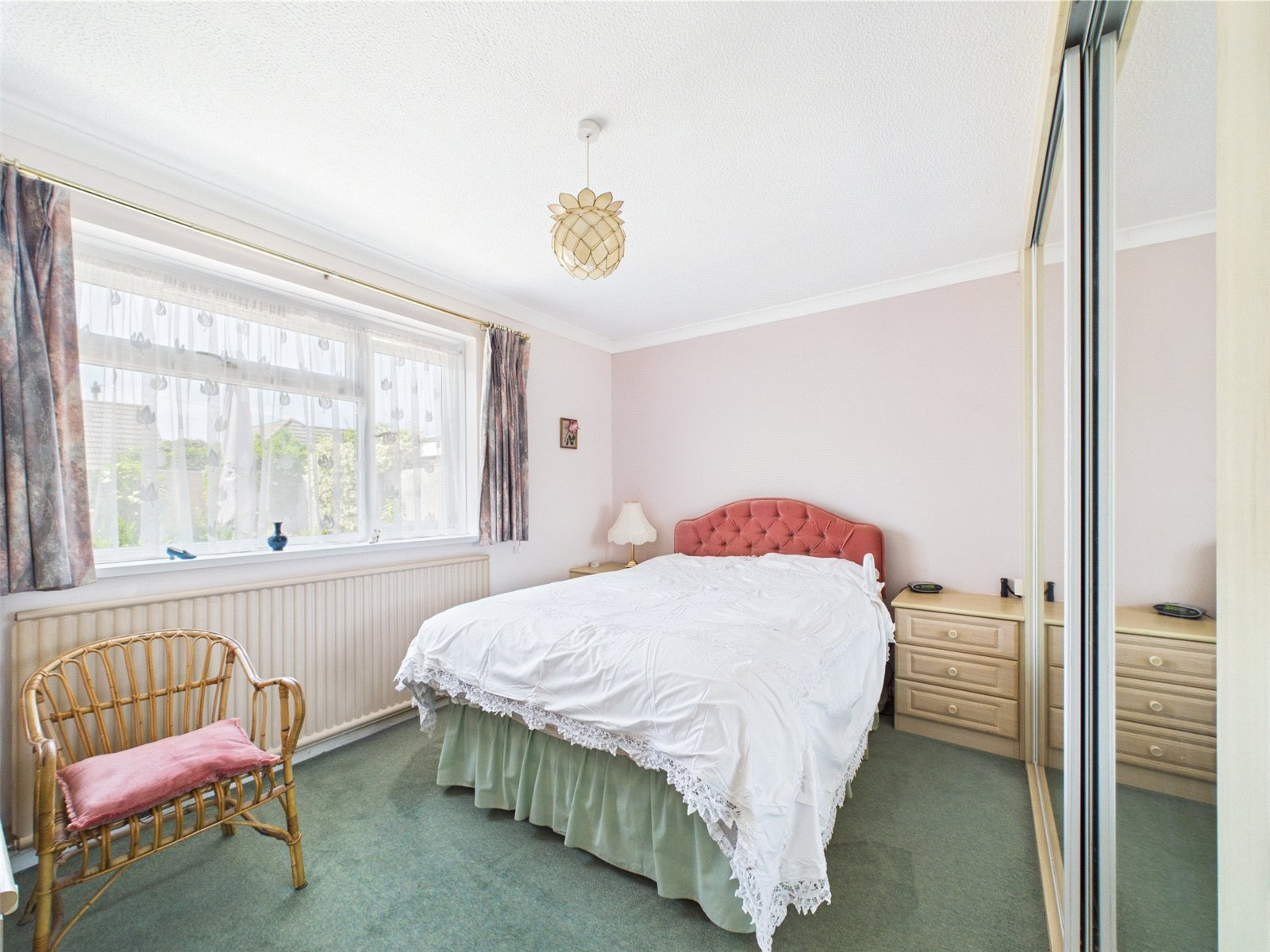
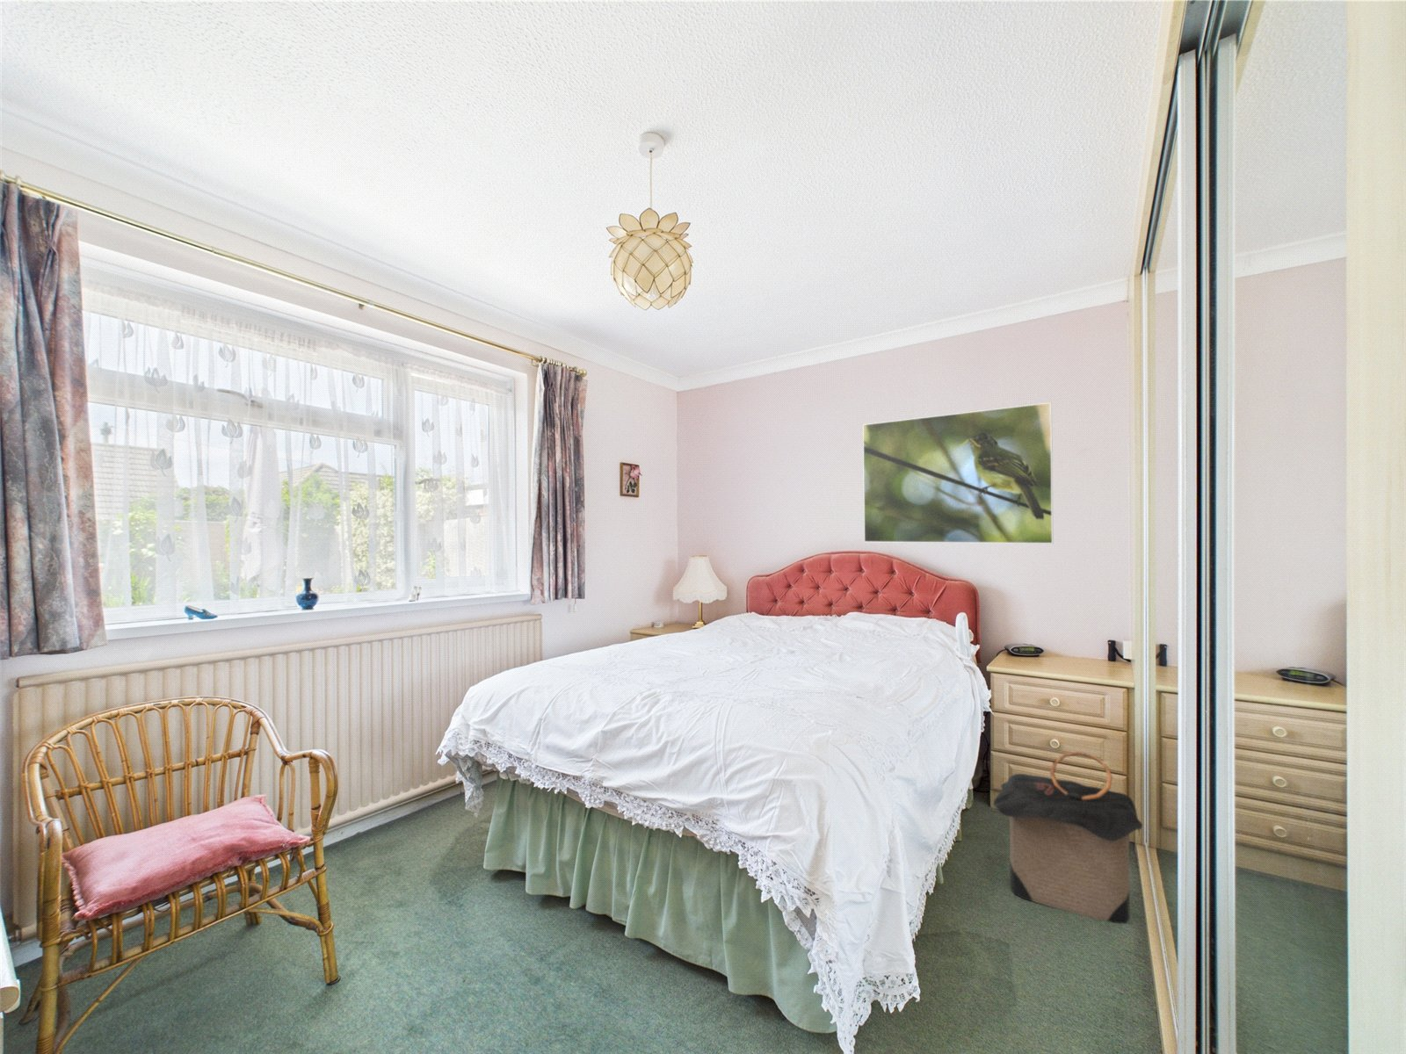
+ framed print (949, 478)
+ laundry hamper (1063, 827)
